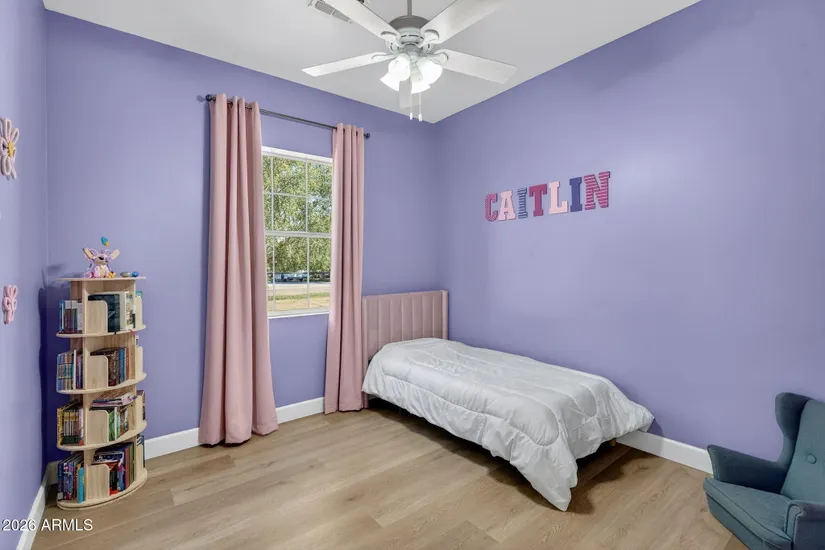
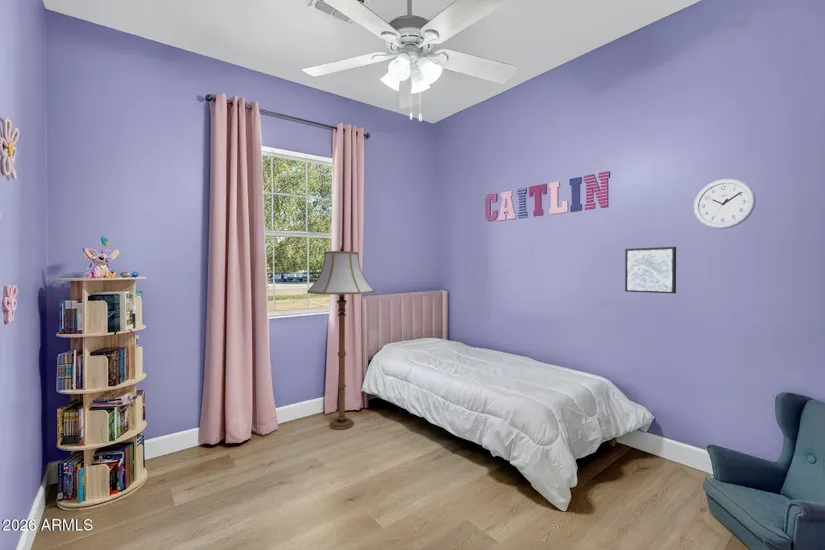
+ floor lamp (341, 335)
+ wall clock (722, 203)
+ wall art (649, 270)
